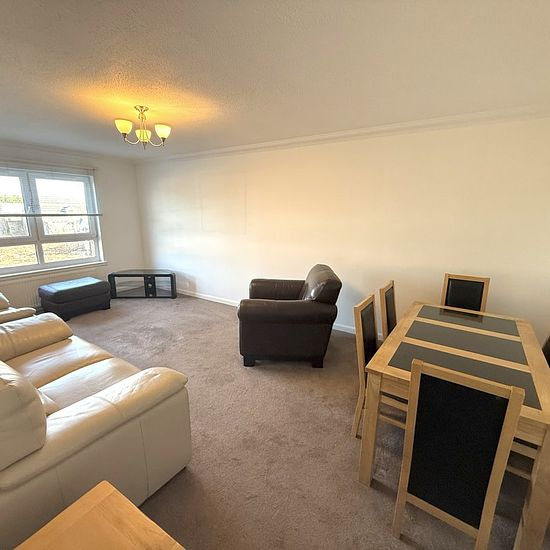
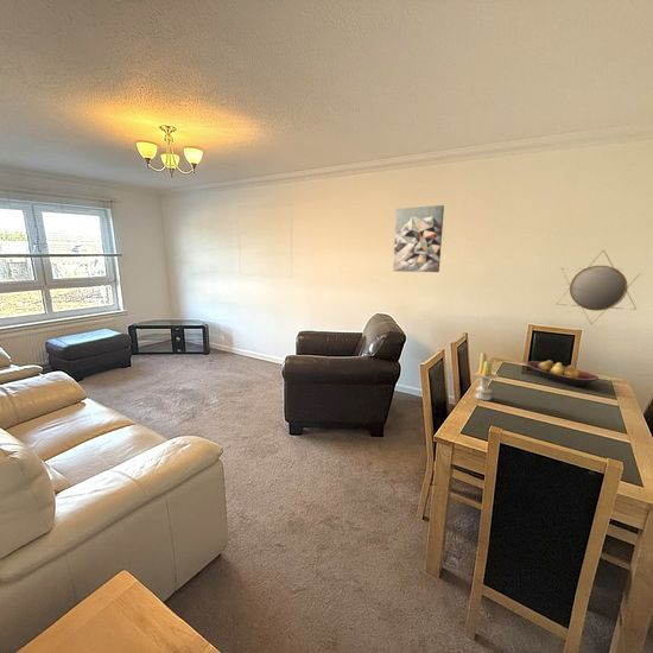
+ candle (484, 375)
+ home mirror (597, 287)
+ wall art (417, 240)
+ fruit bowl (559, 370)
